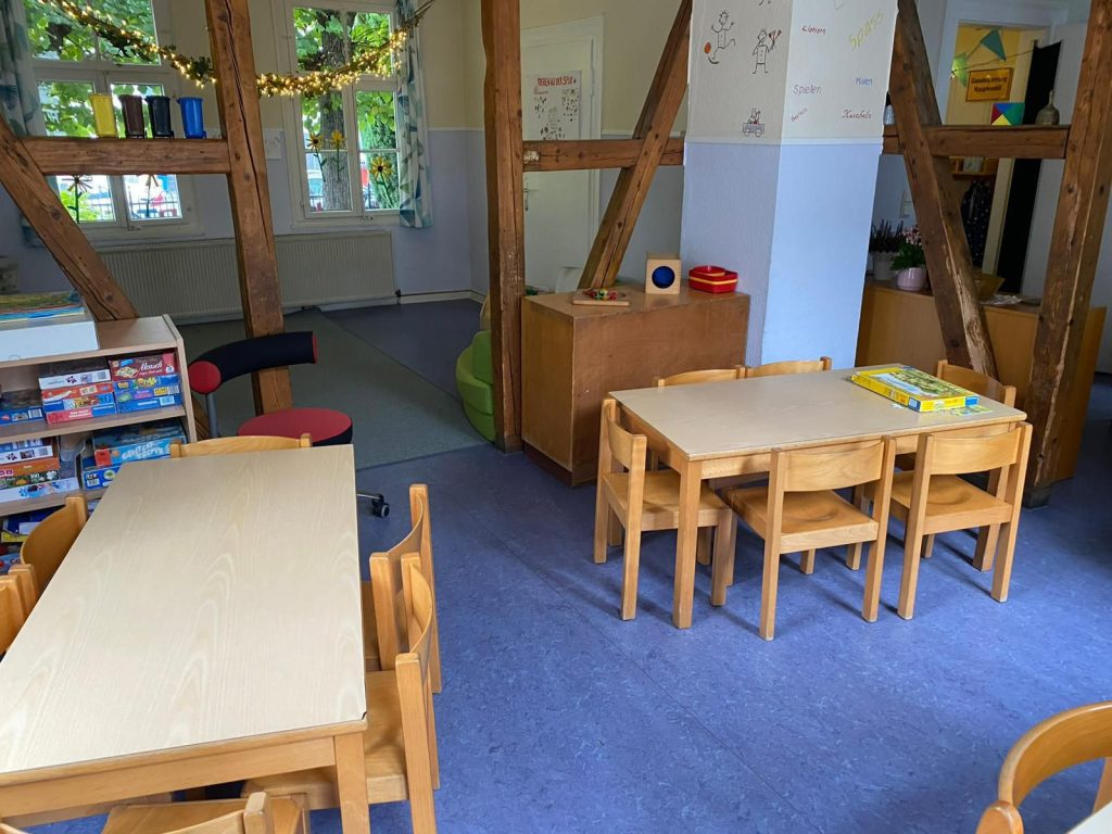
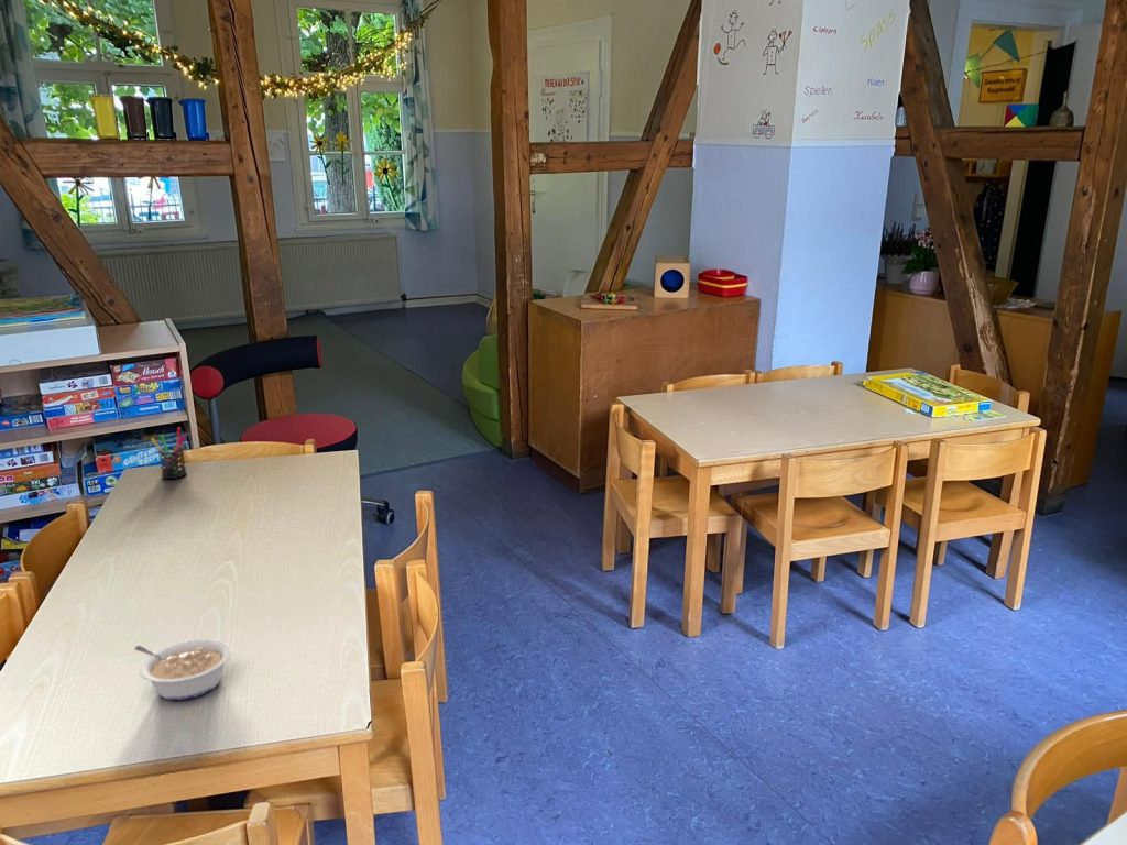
+ legume (183, 670)
+ pen holder (171, 452)
